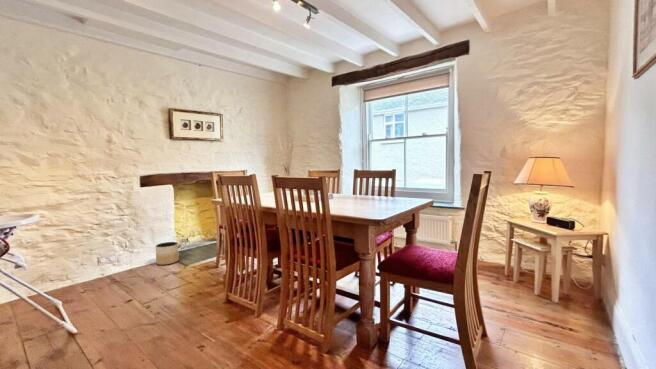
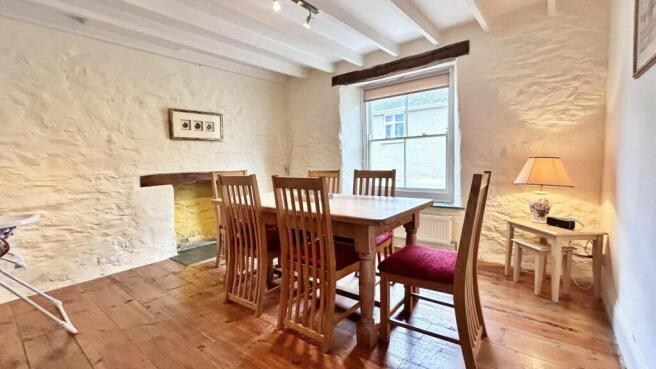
- planter (167, 253)
